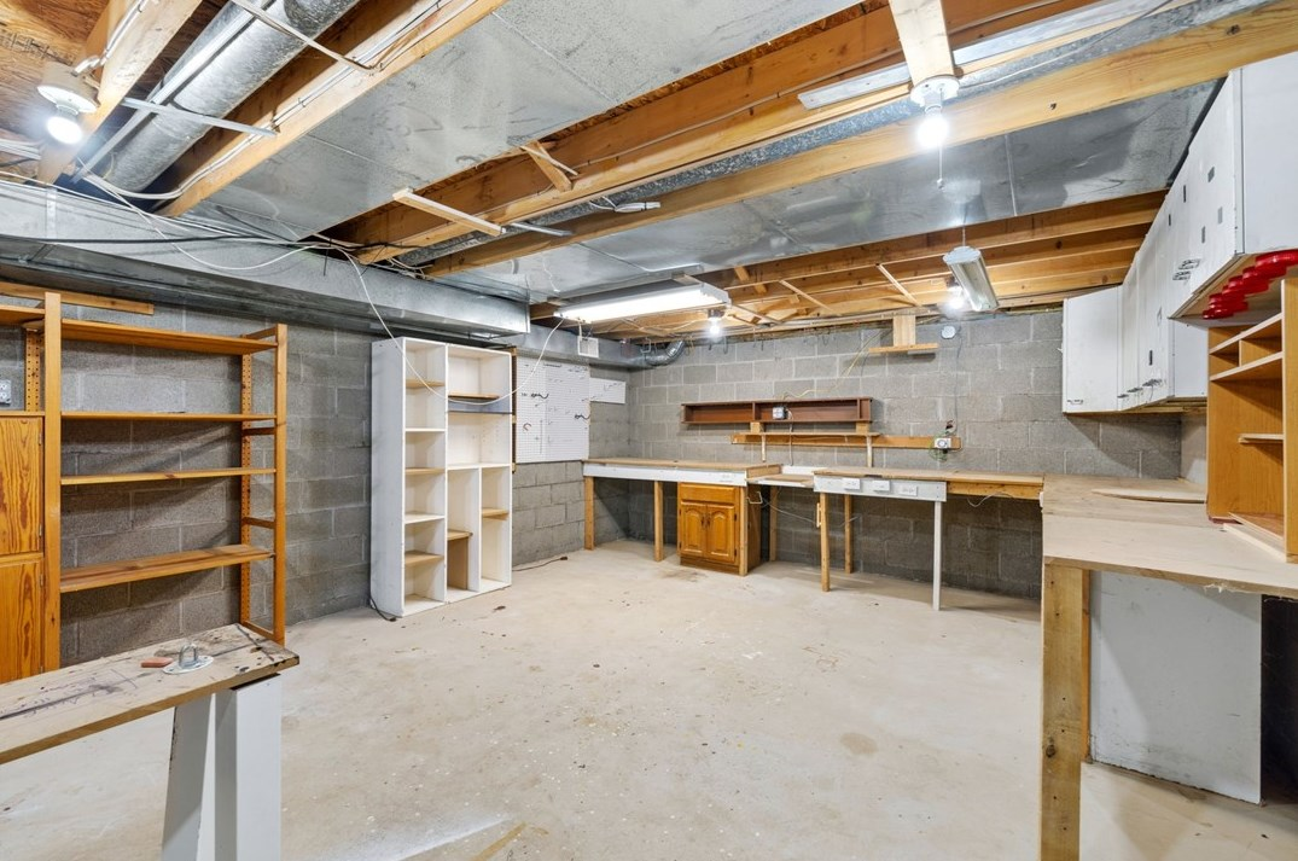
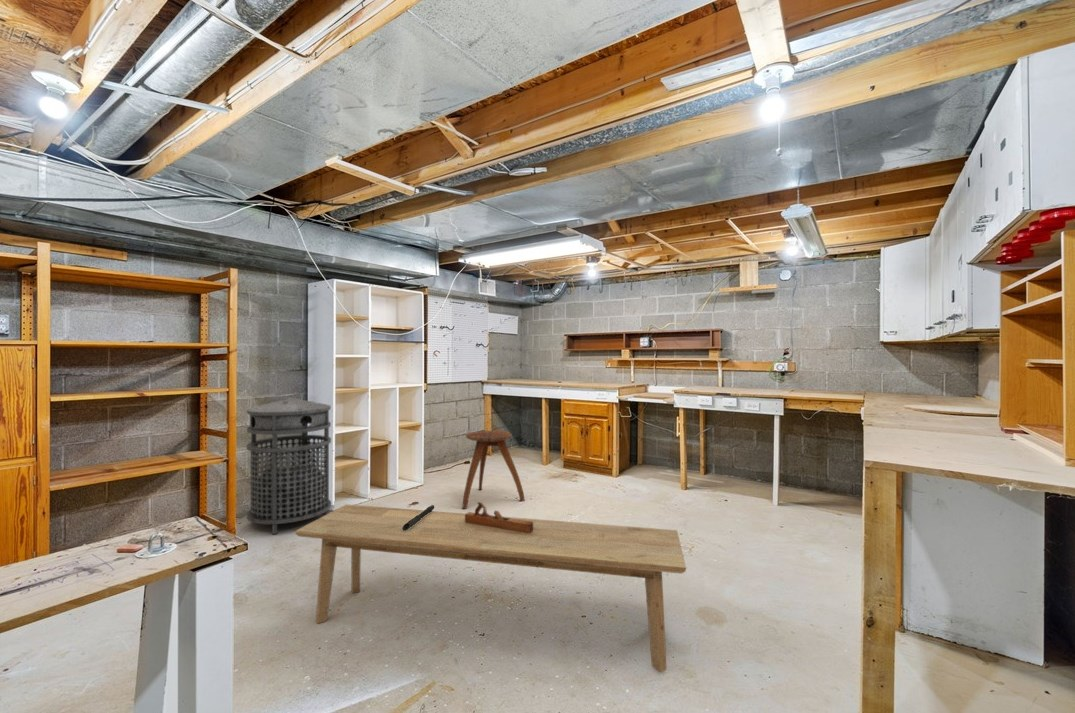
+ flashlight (419, 516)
+ hand plane (498, 515)
+ stool (484, 466)
+ trash can (289, 458)
+ bench (490, 562)
